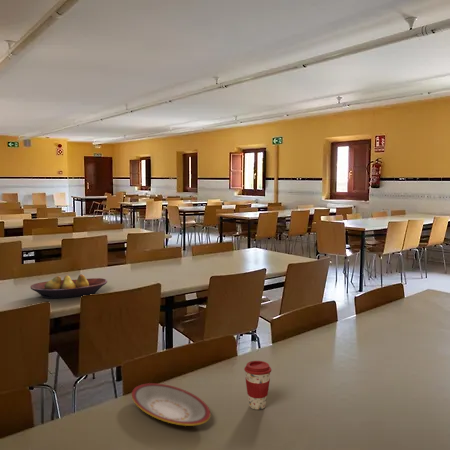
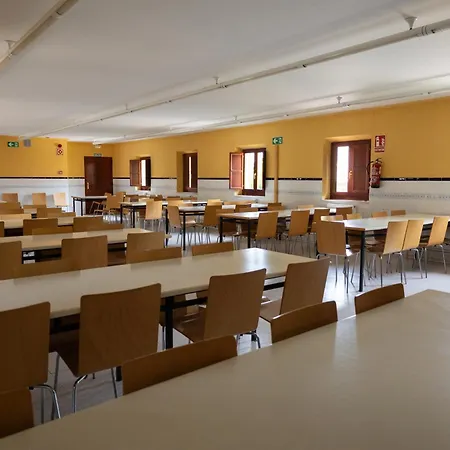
- fruit bowl (70, 284)
- coffee cup (257, 385)
- plate (169, 406)
